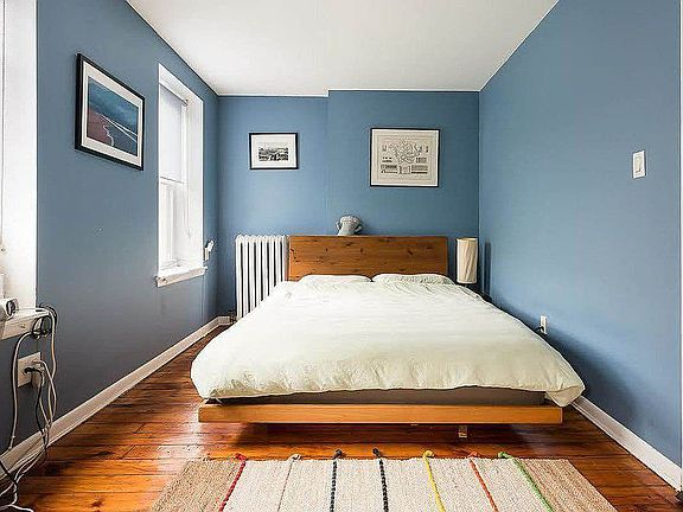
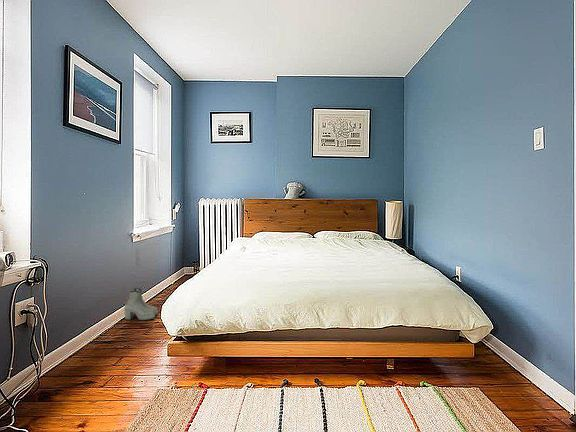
+ boots (141, 303)
